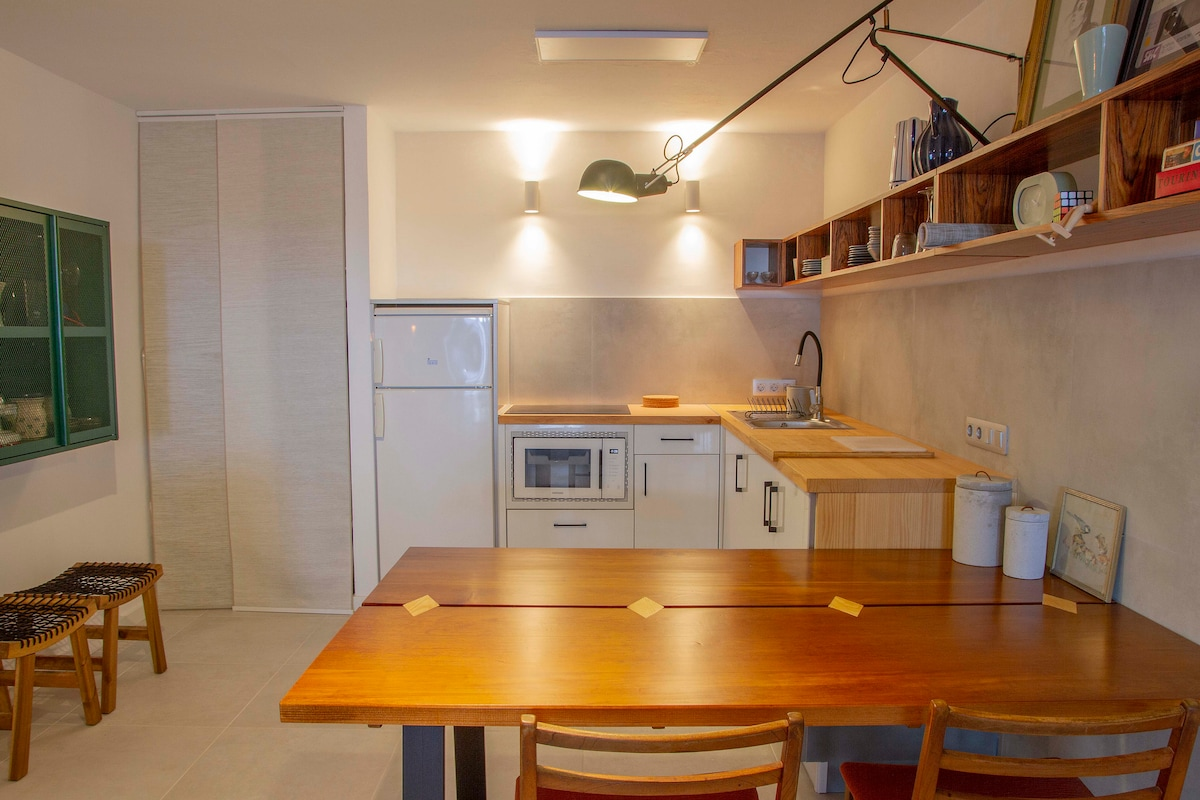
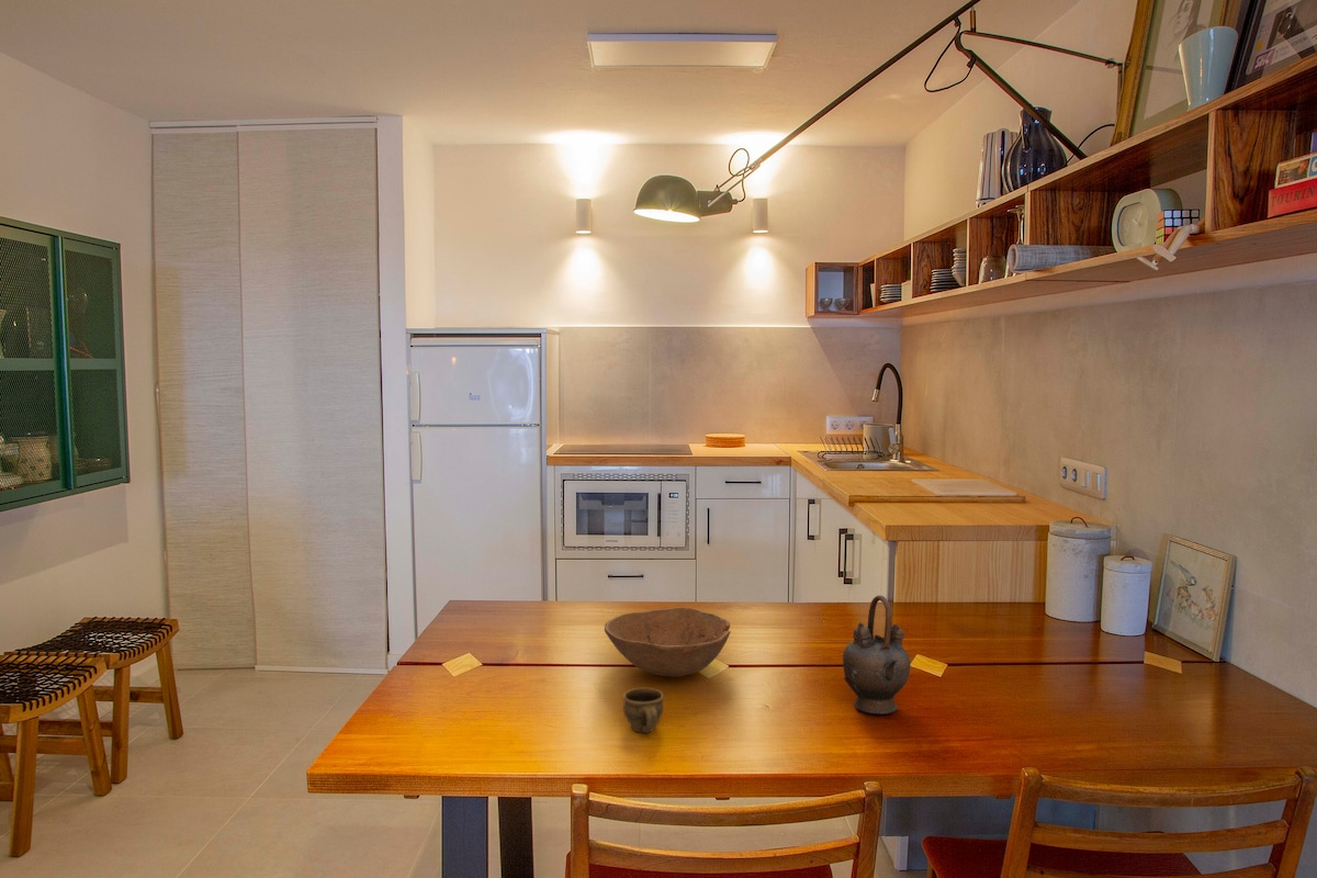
+ bowl (667, 648)
+ cup (643, 714)
+ teapot (878, 654)
